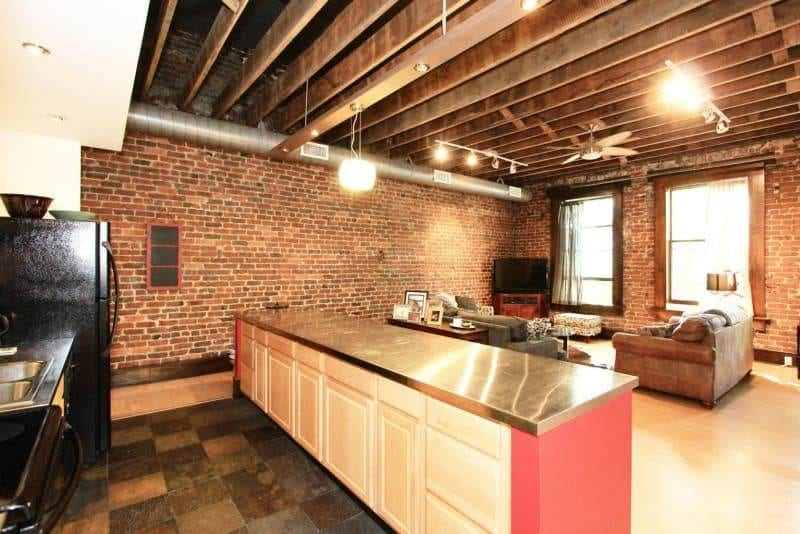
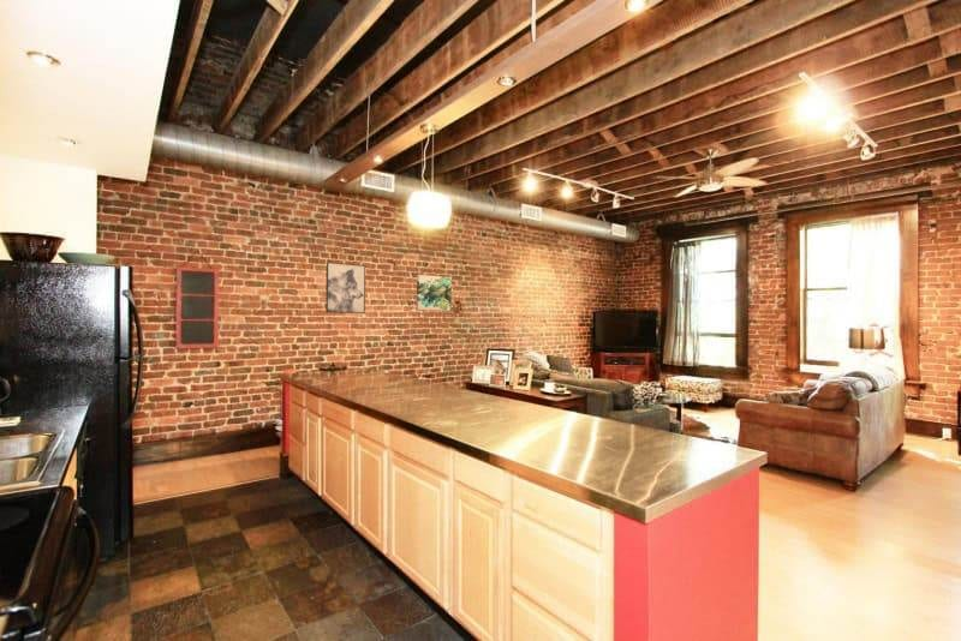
+ wall art (434, 293)
+ wall art (346, 288)
